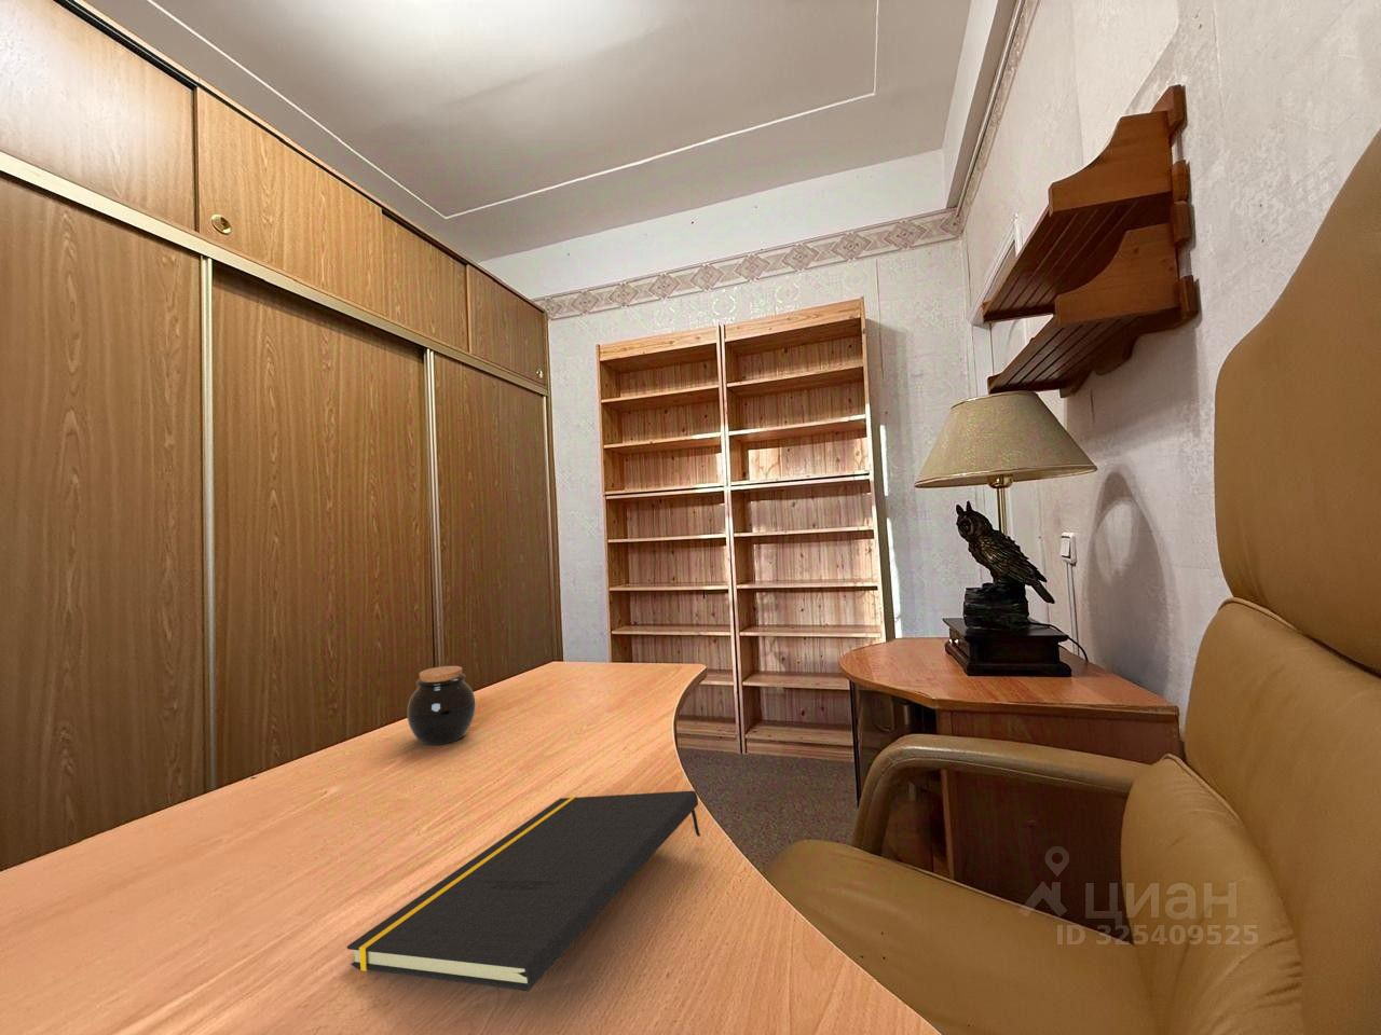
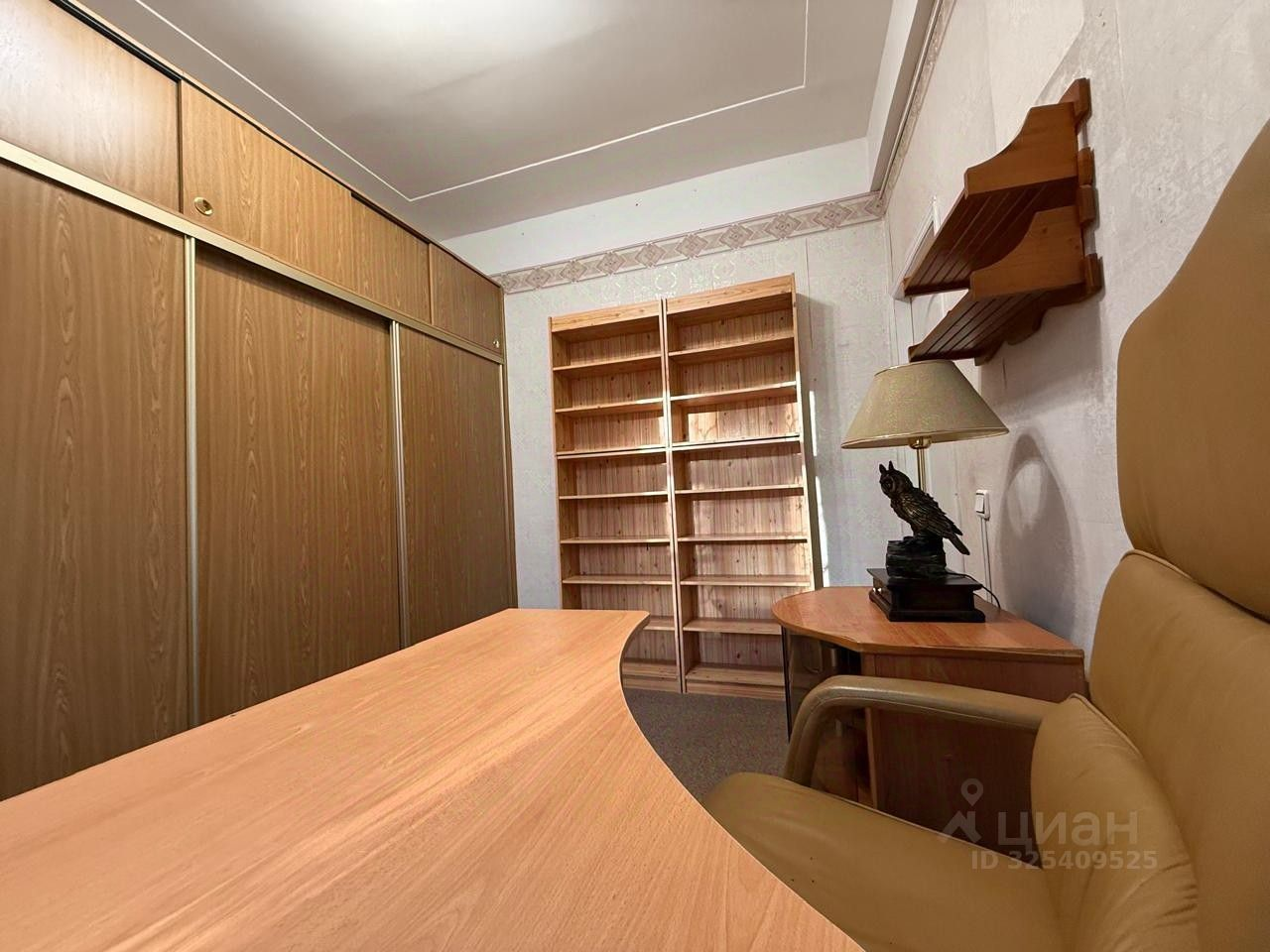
- notepad (549, 864)
- jar (441, 703)
